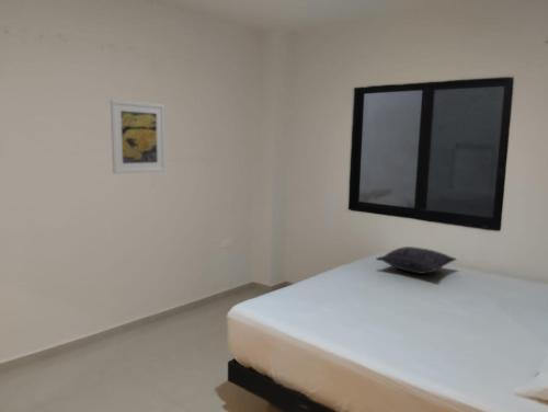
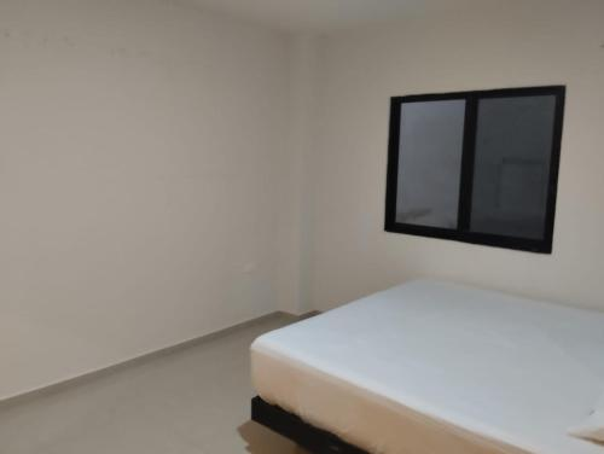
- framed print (139, 137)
- pillow (416, 259)
